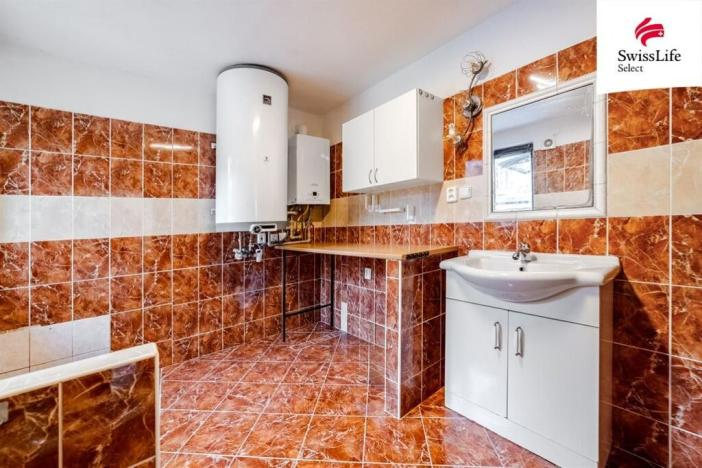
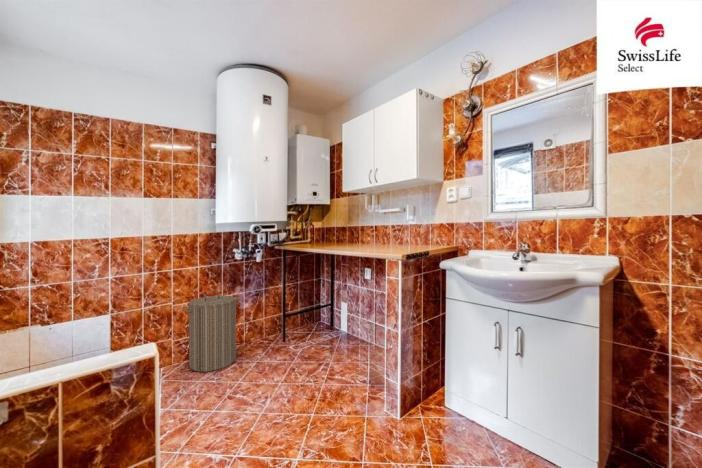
+ laundry hamper (213, 326)
